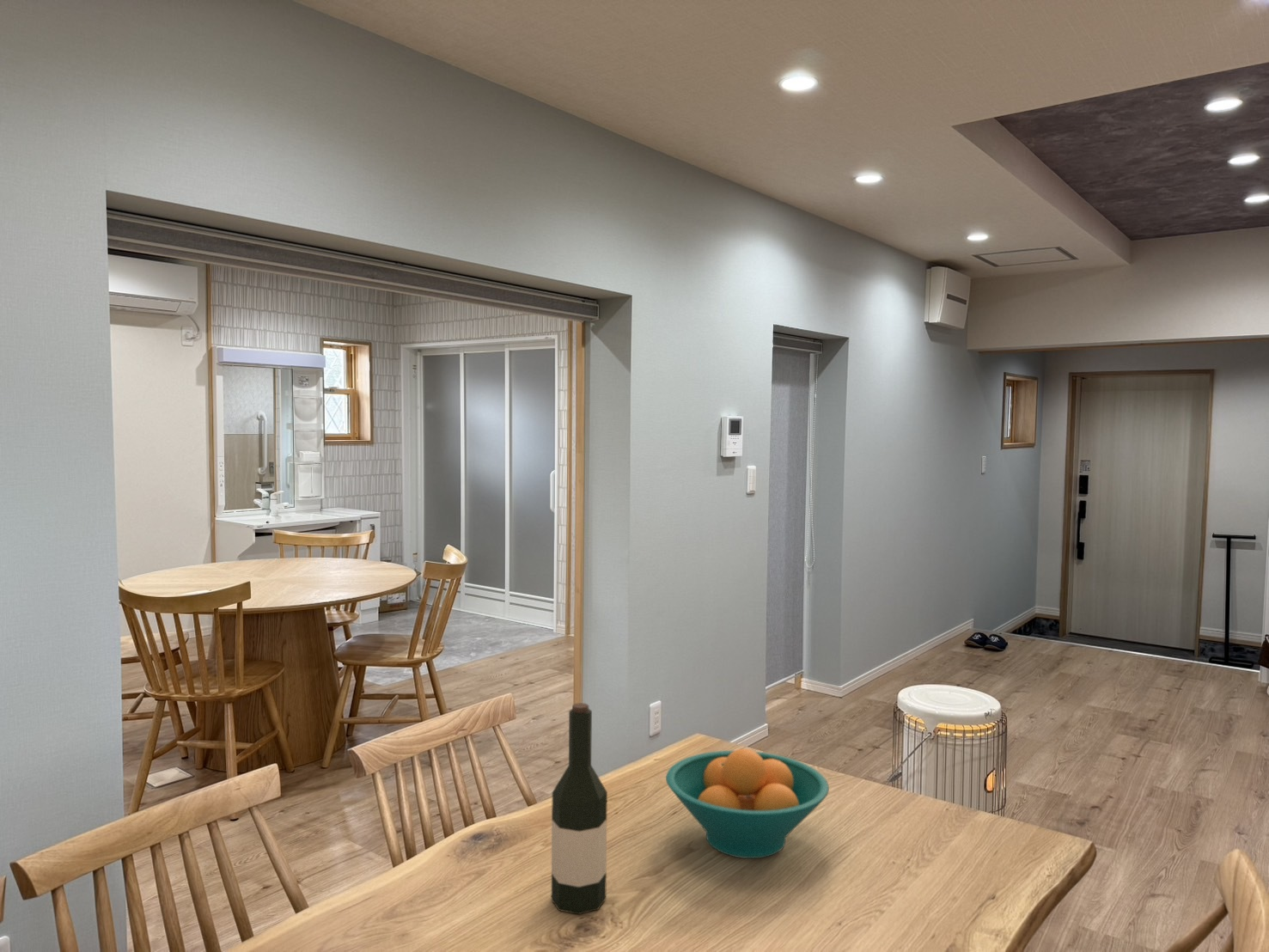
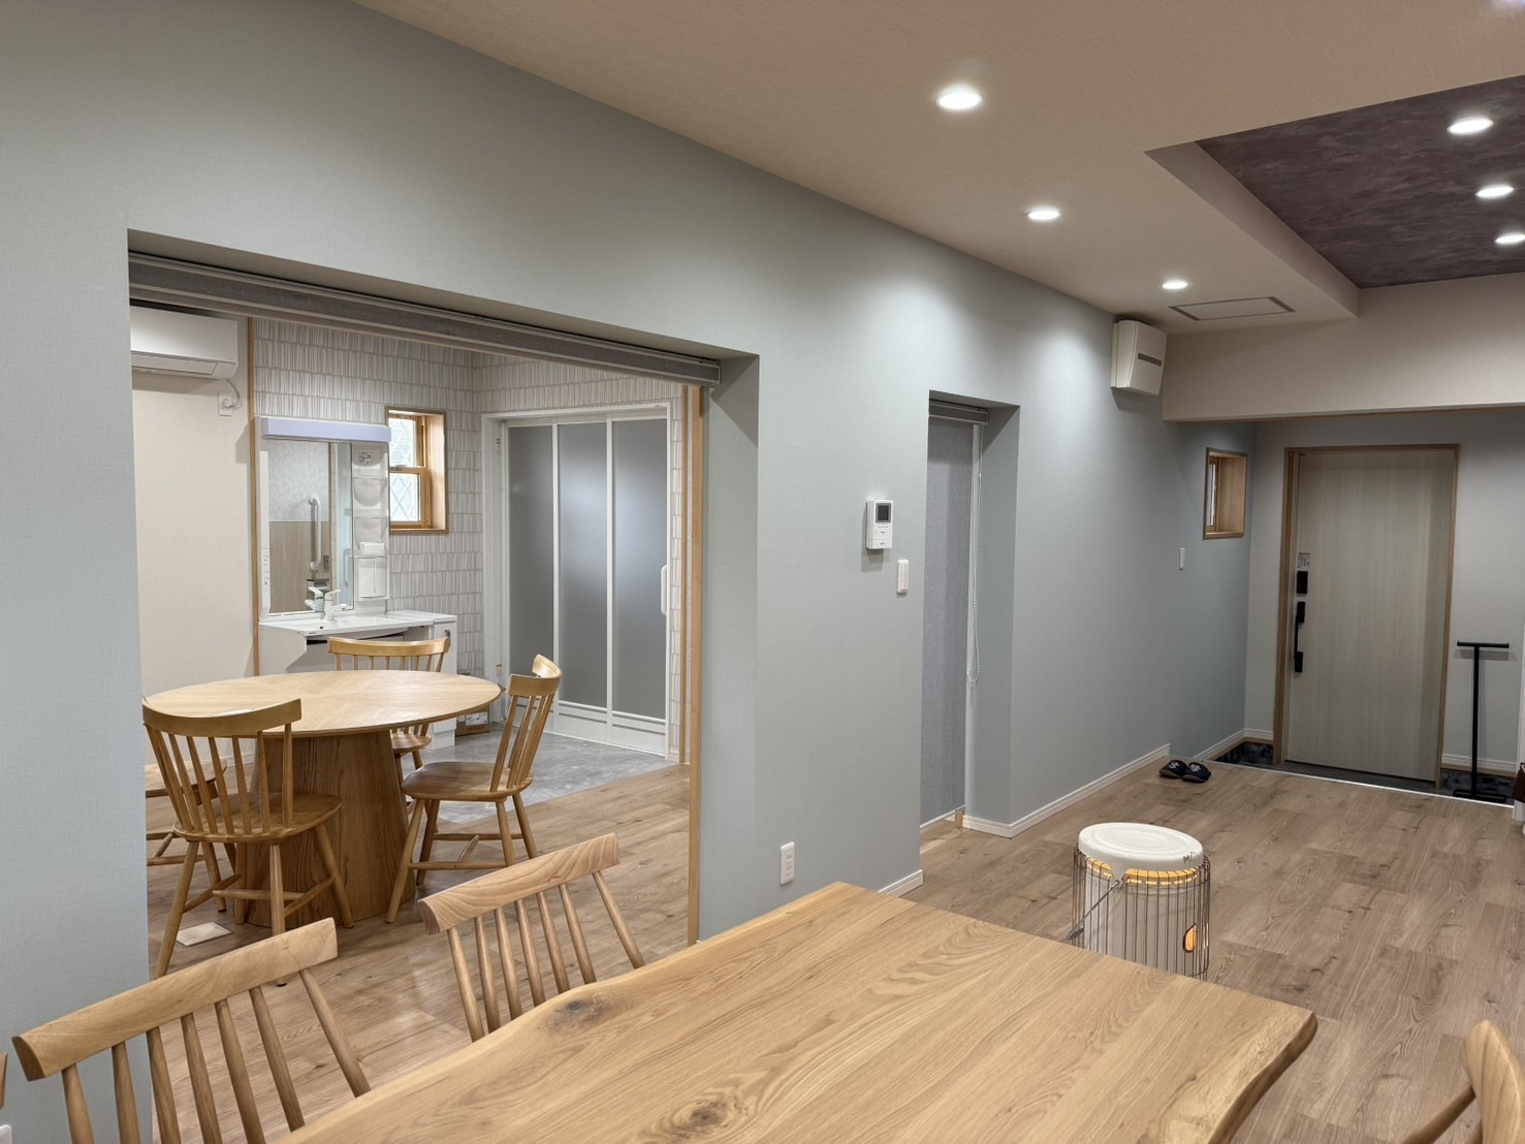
- fruit bowl (746, 796)
- wine bottle (579, 802)
